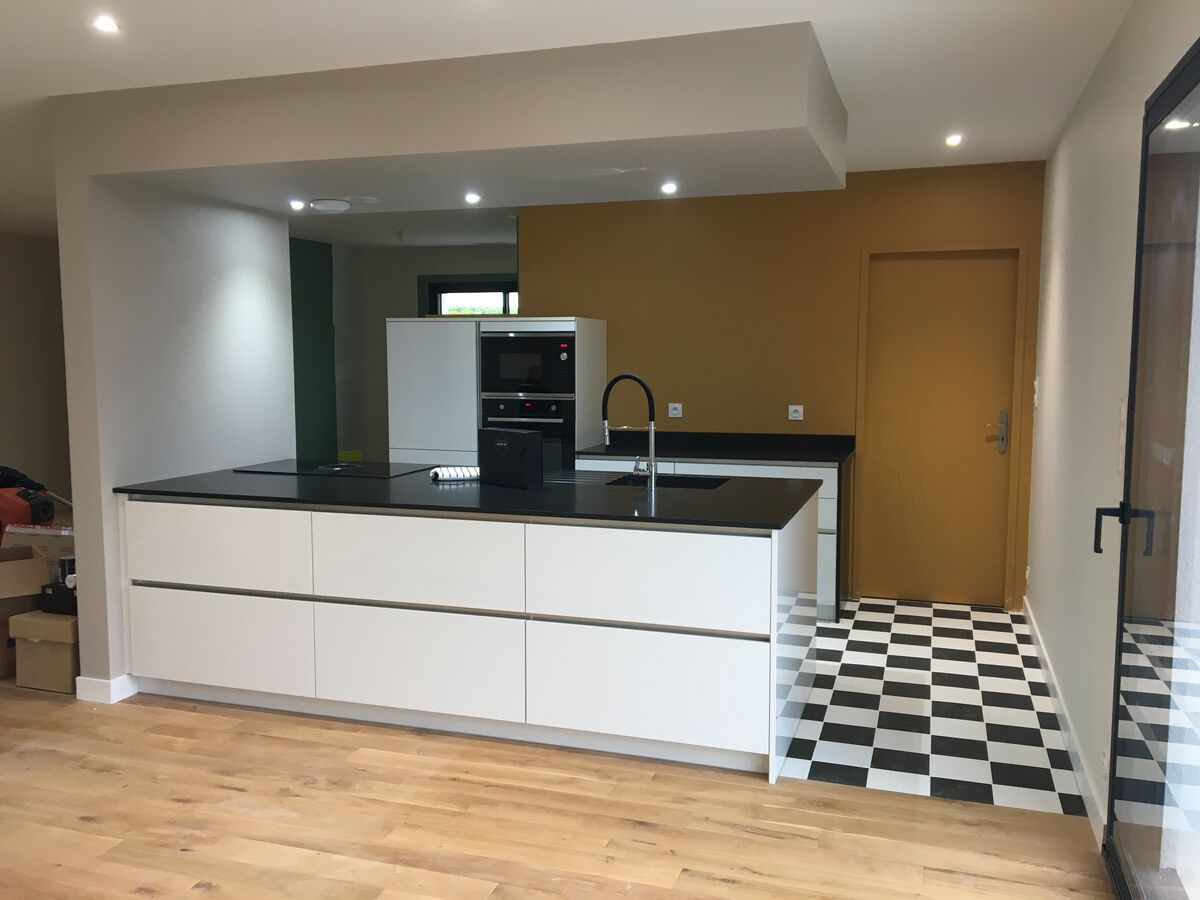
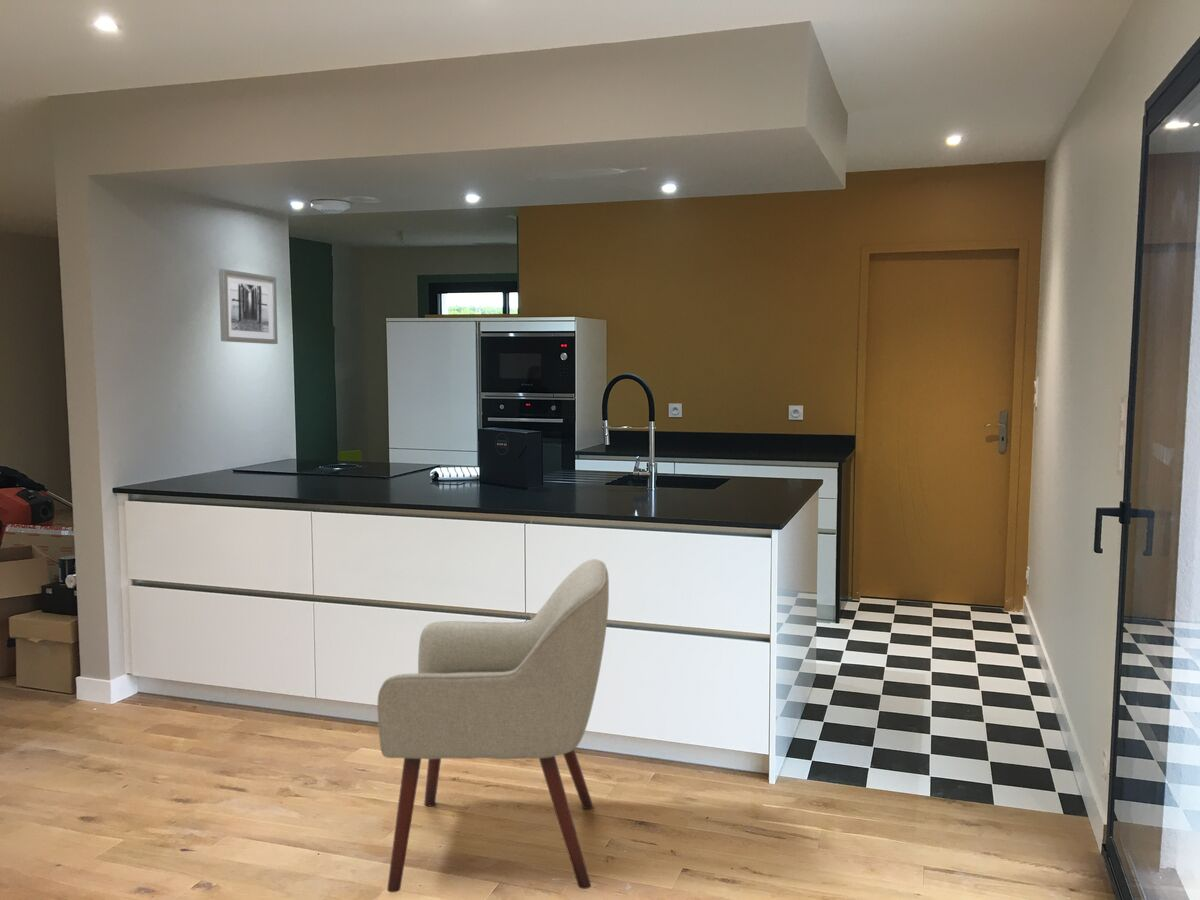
+ chair (504, 708)
+ wall art (249, 308)
